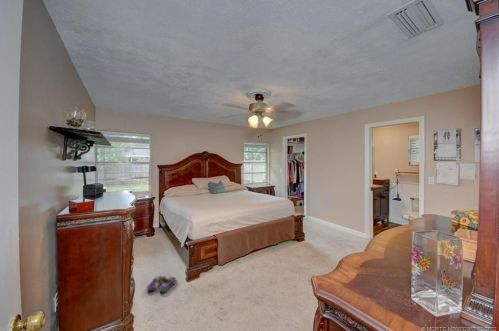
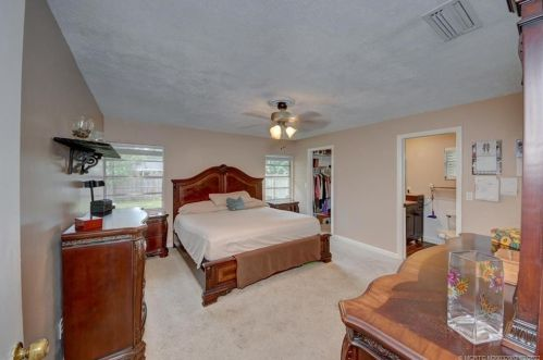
- slippers (162, 281)
